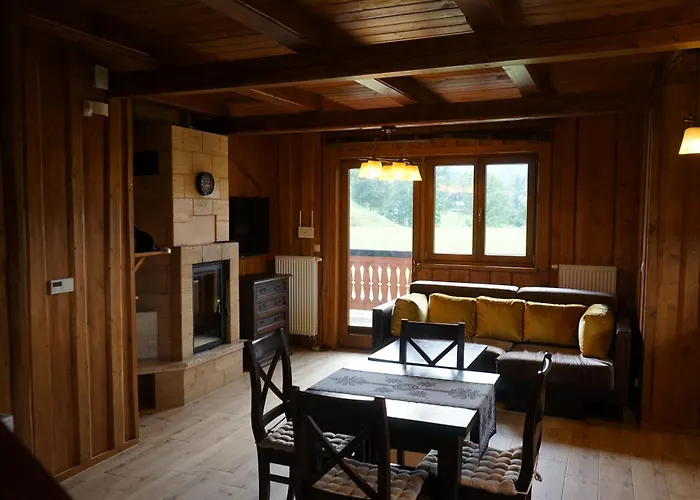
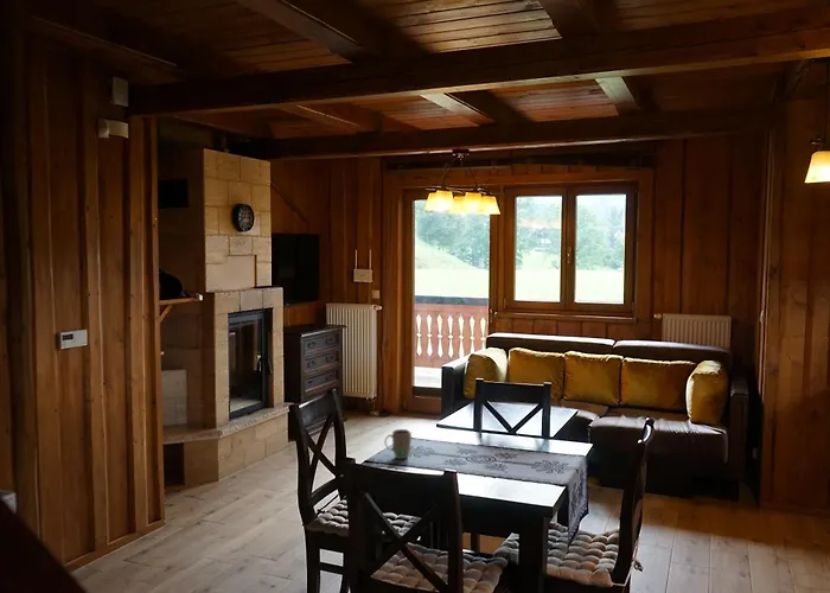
+ mug (397, 445)
